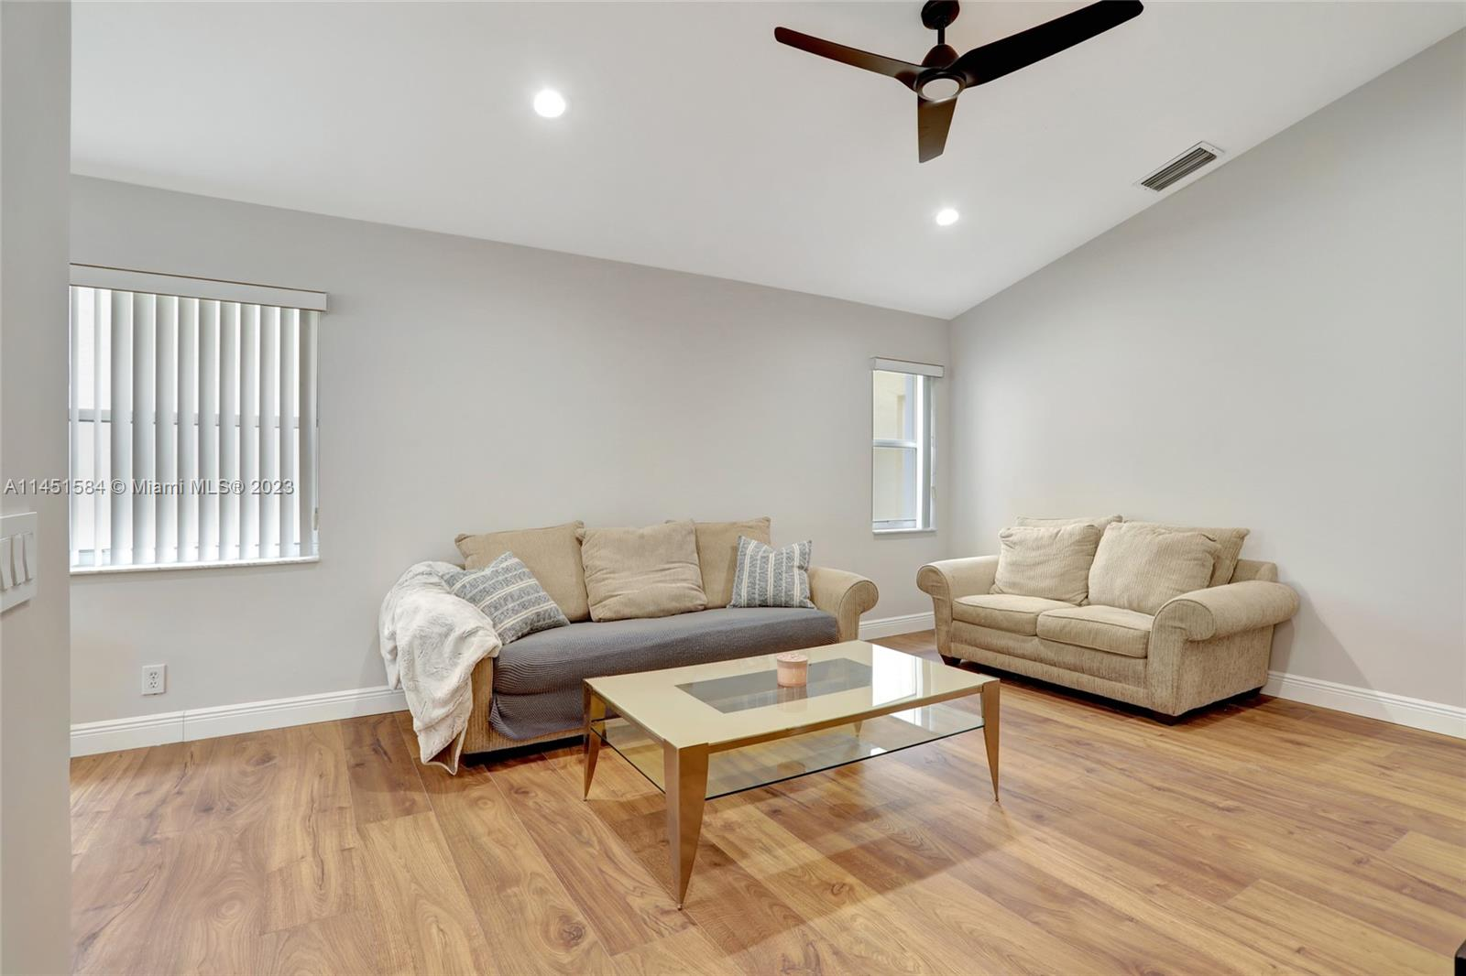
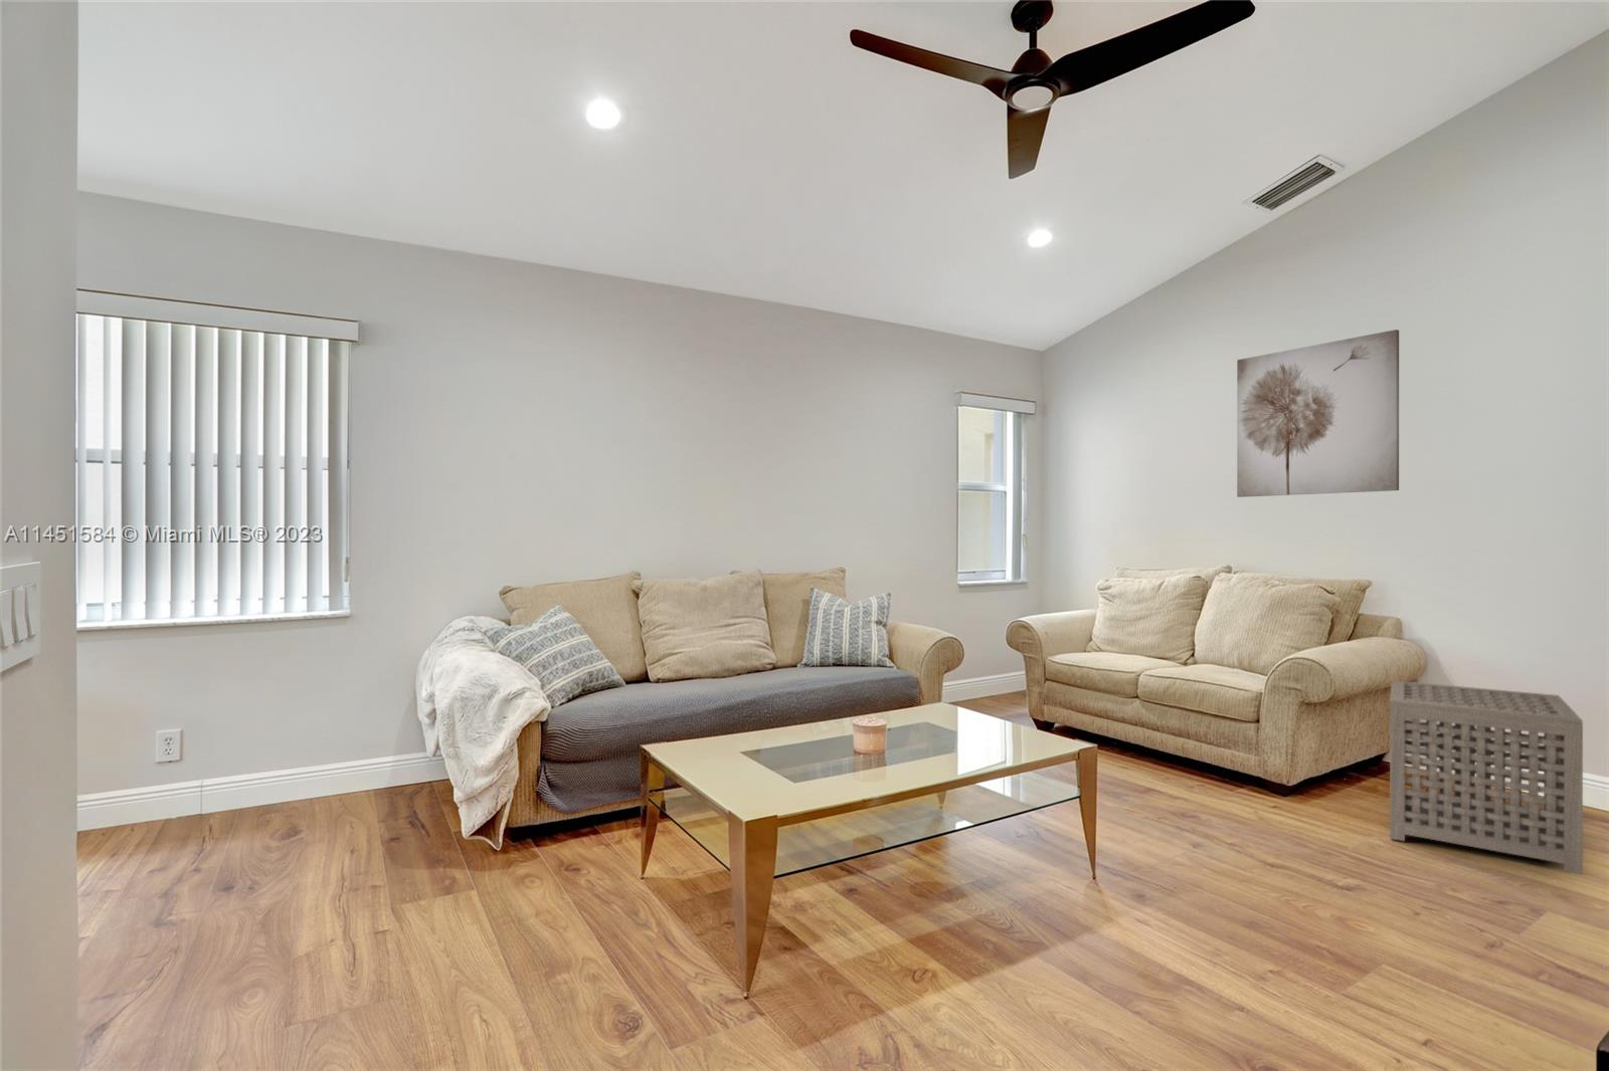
+ wall art (1311, 420)
+ side table (1475, 765)
